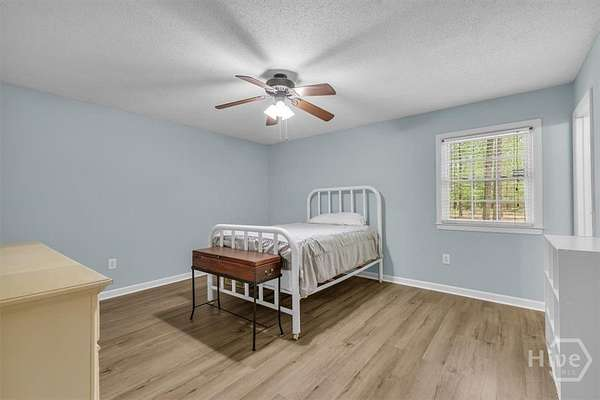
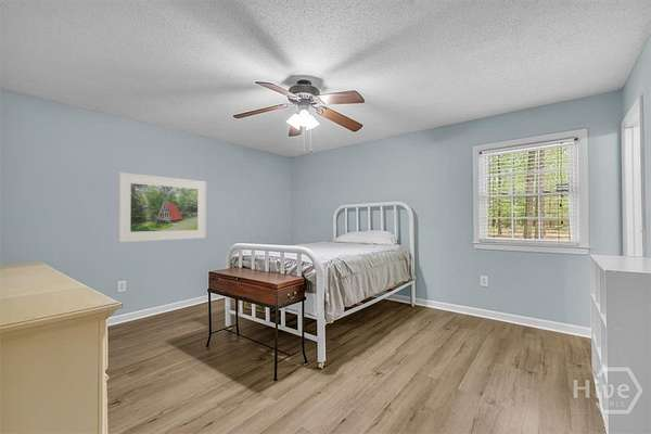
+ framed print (166, 208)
